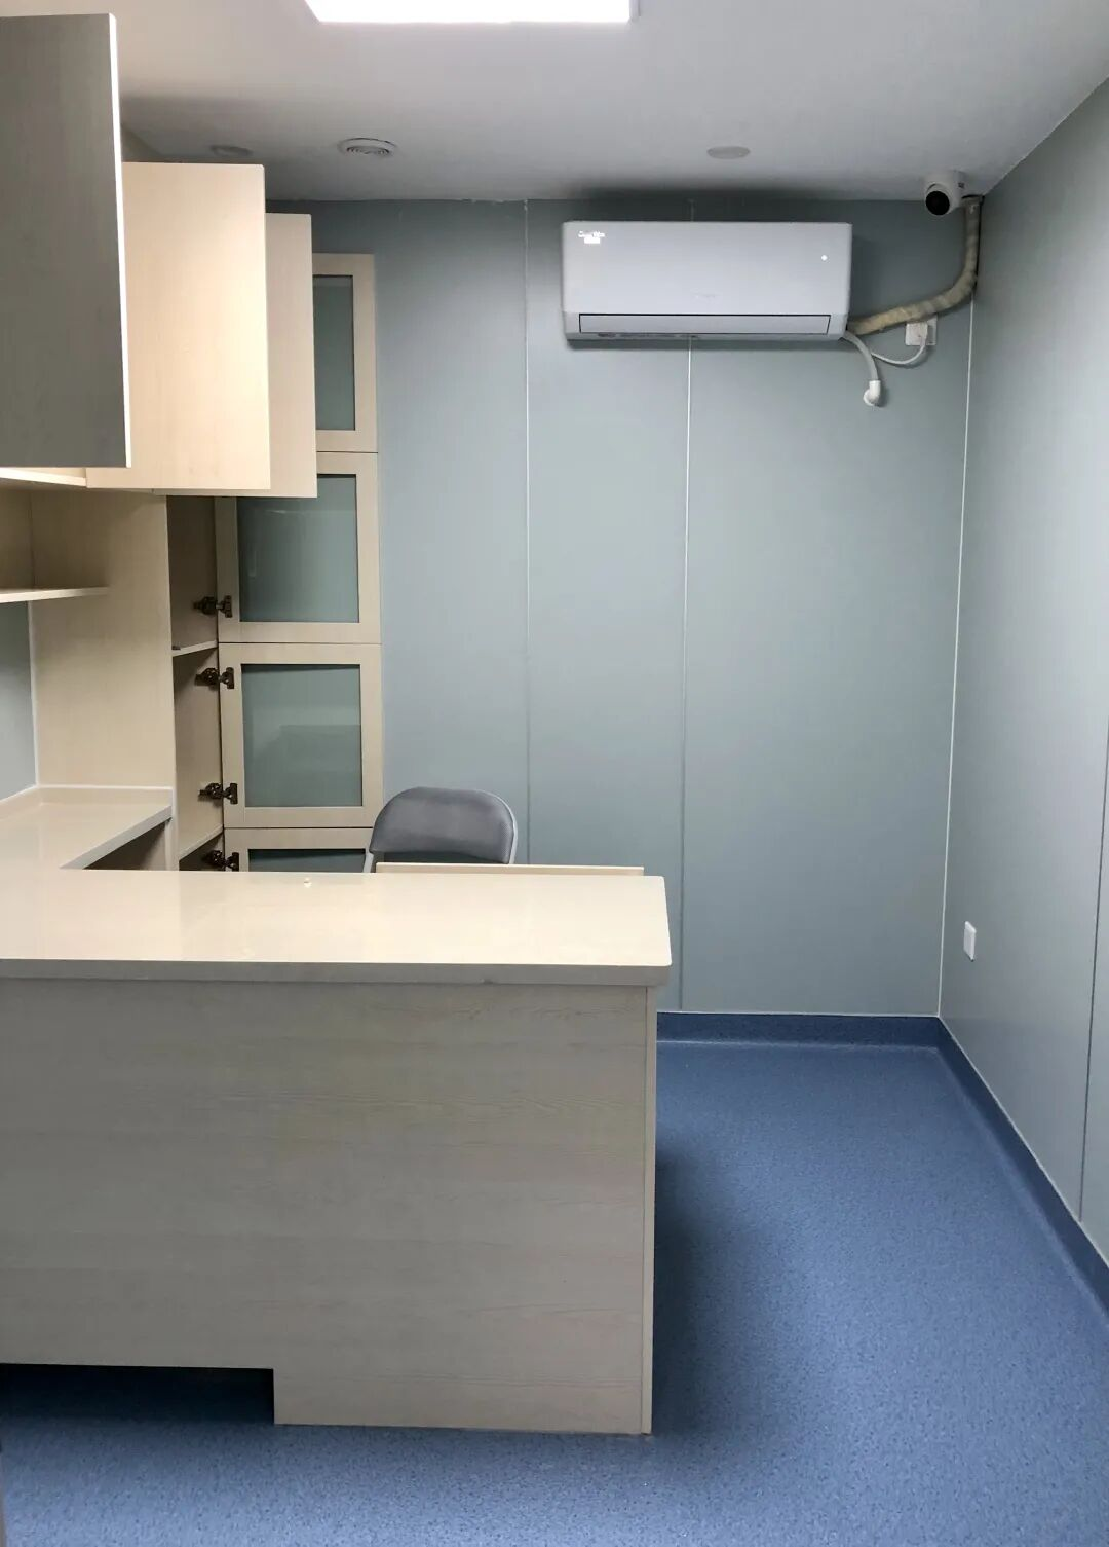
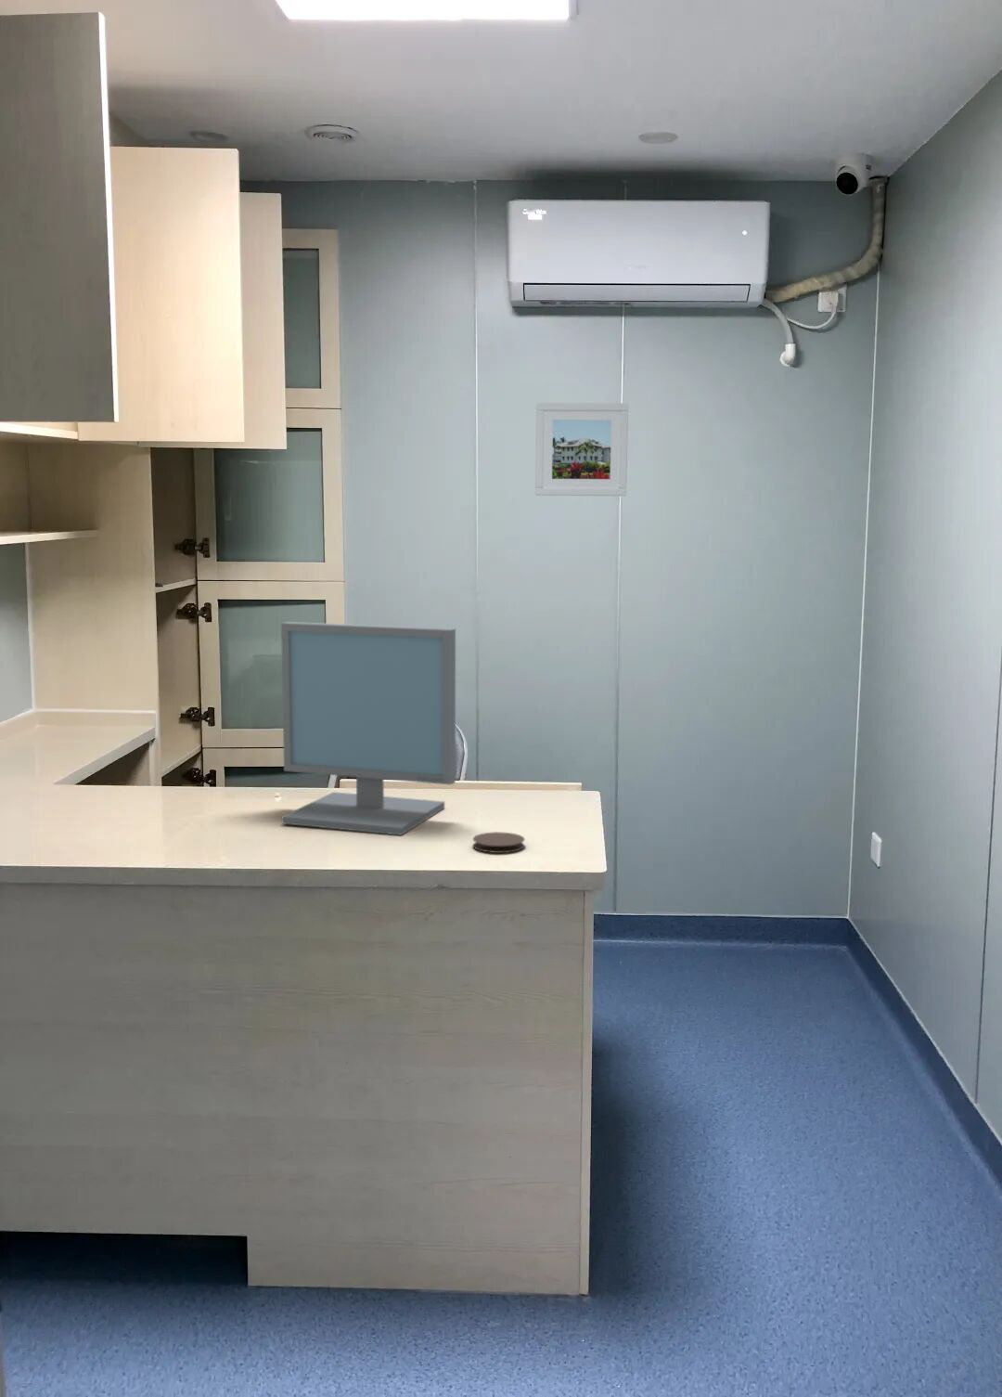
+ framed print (581, 449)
+ computer monitor (364, 721)
+ coaster (498, 842)
